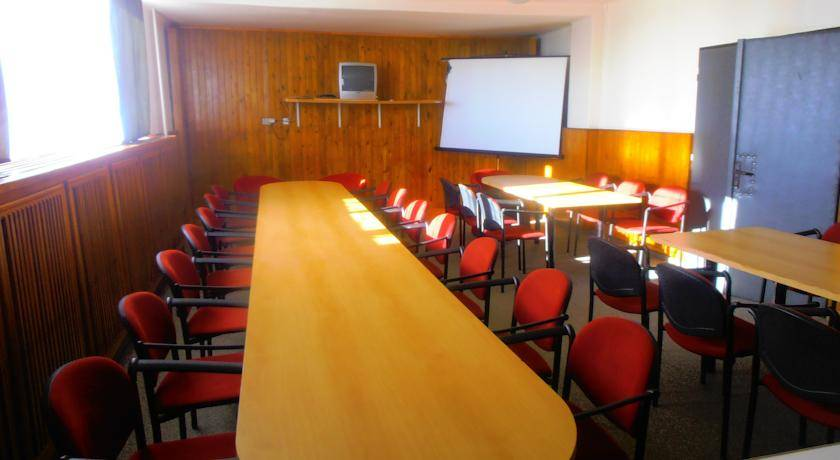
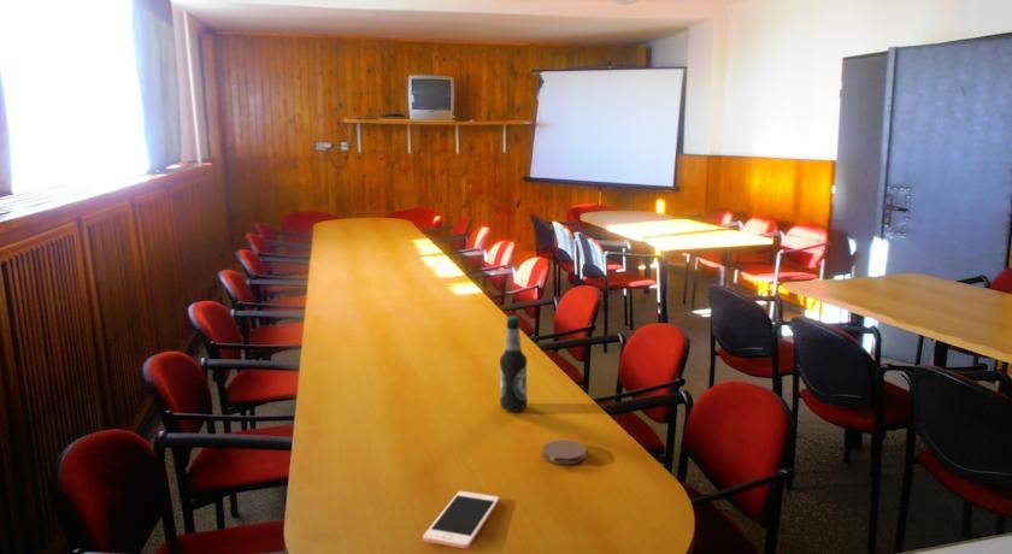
+ cell phone (463, 517)
+ bottle (513, 363)
+ coaster (564, 452)
